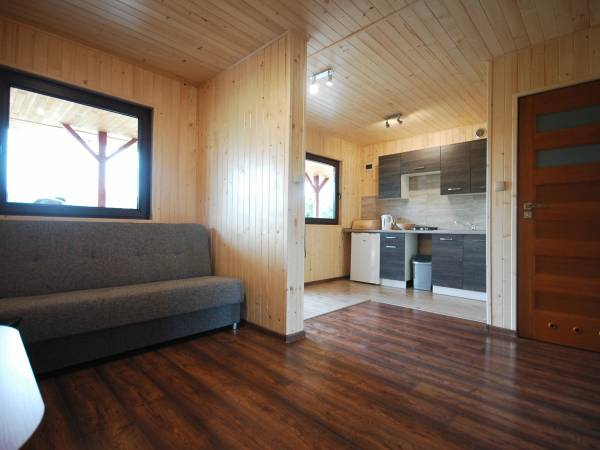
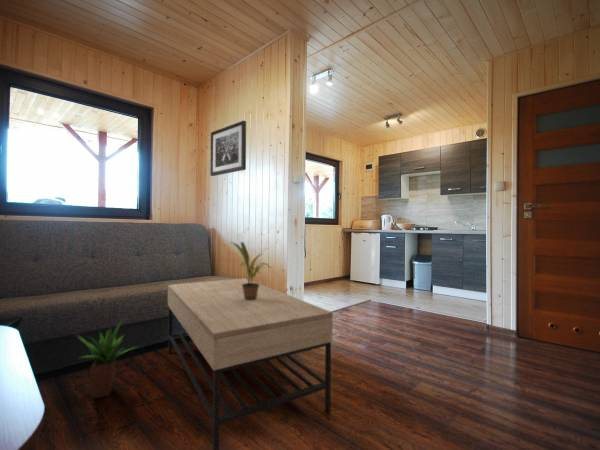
+ coffee table (234, 336)
+ potted plant (247, 269)
+ potted plant (108, 355)
+ wall art (227, 150)
